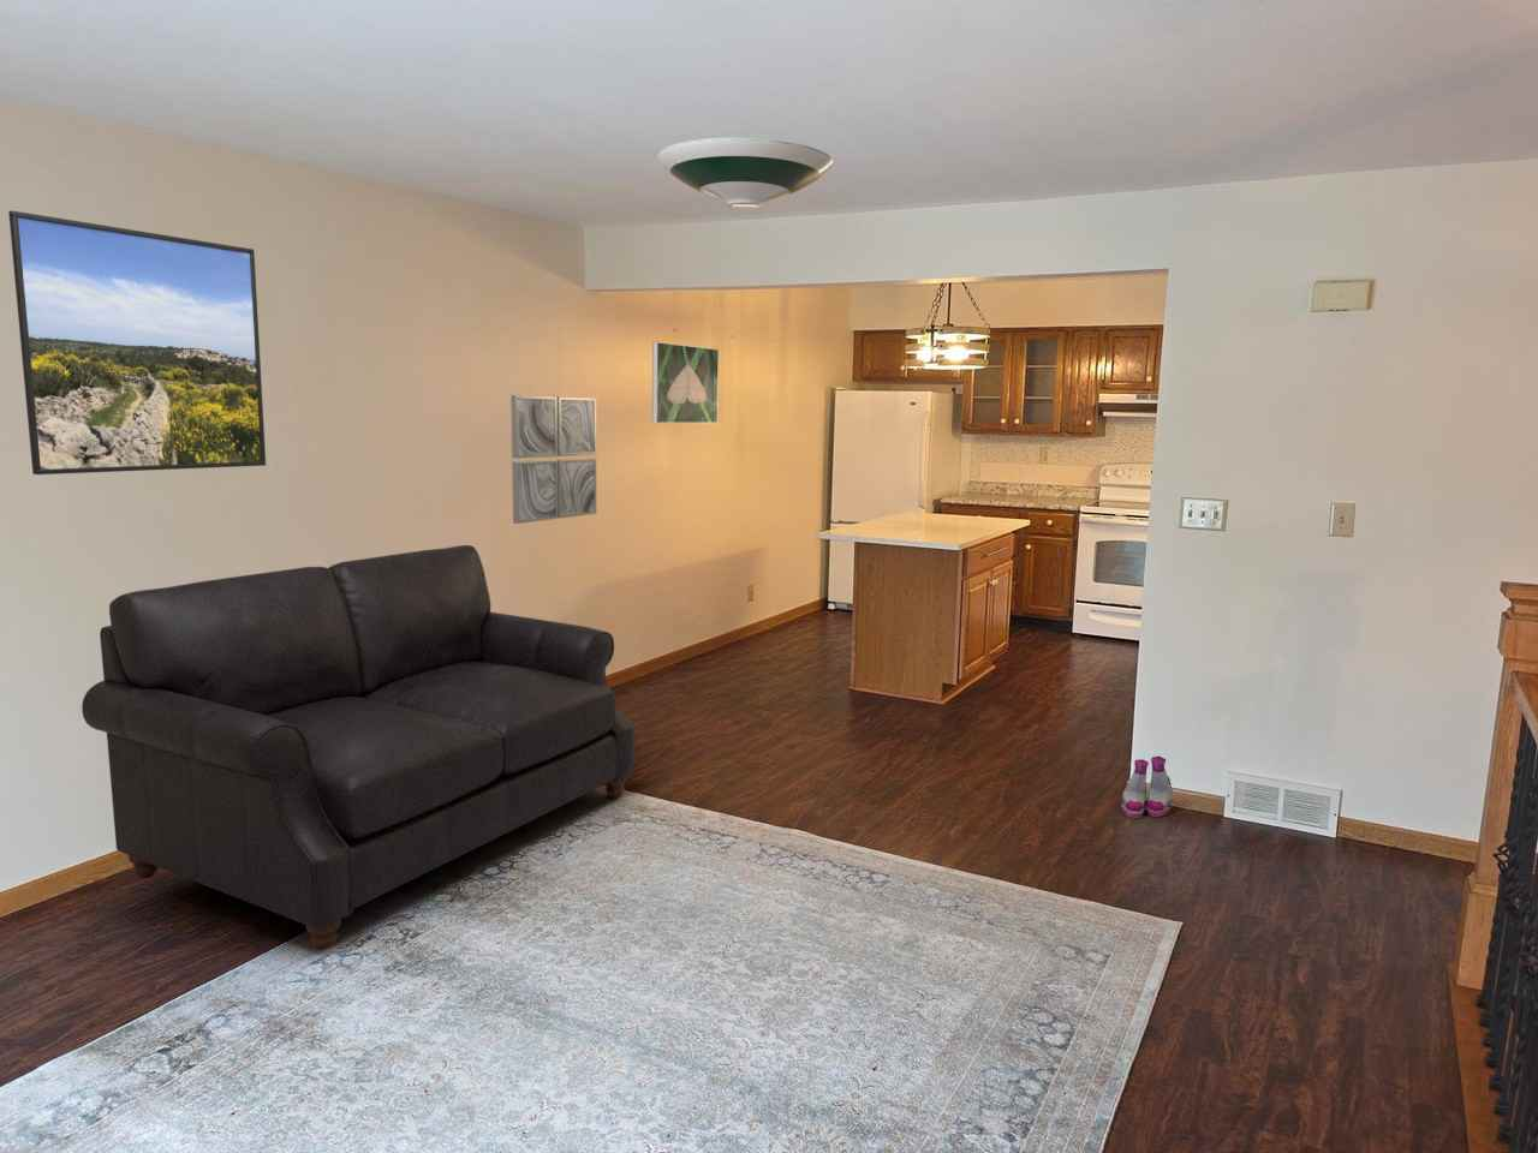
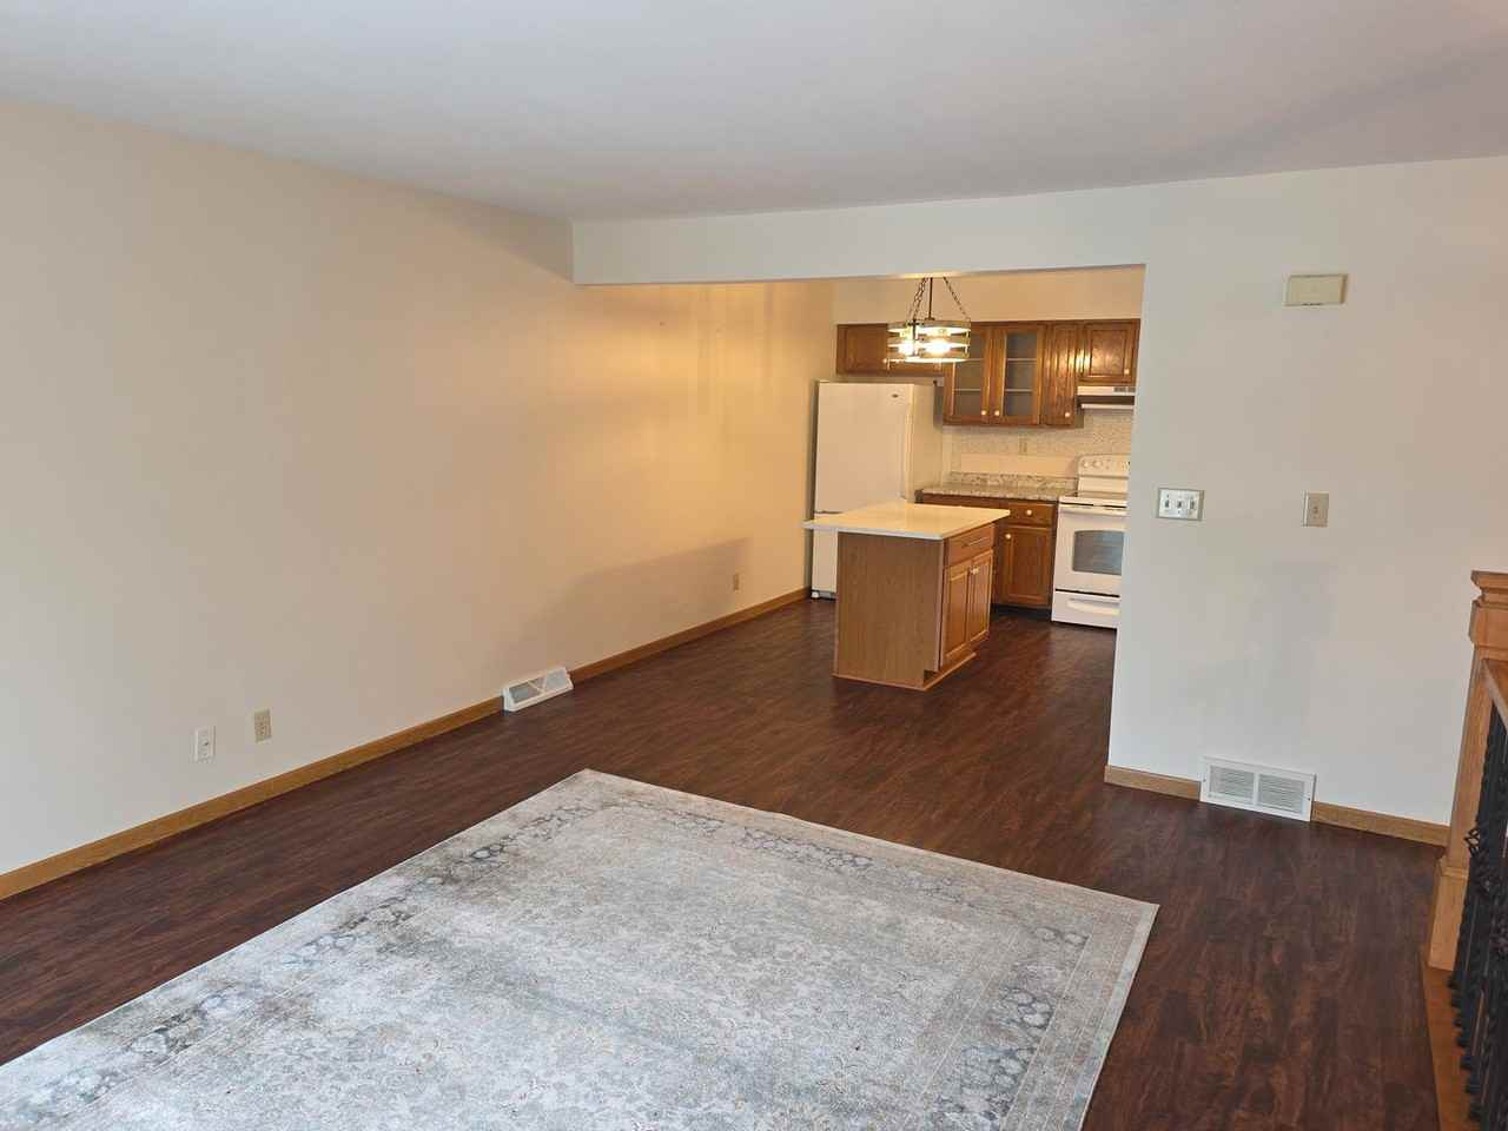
- wall art (556, 455)
- sofa (400, 705)
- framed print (151, 352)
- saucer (745, 183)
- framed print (687, 384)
- boots (1146, 784)
